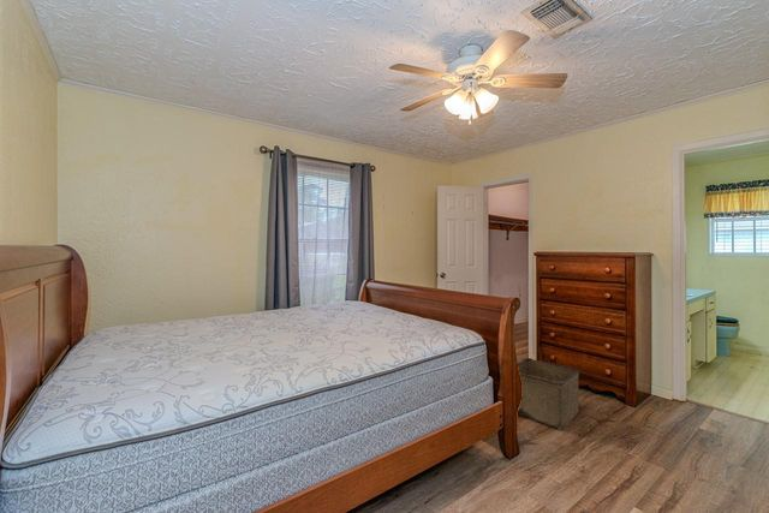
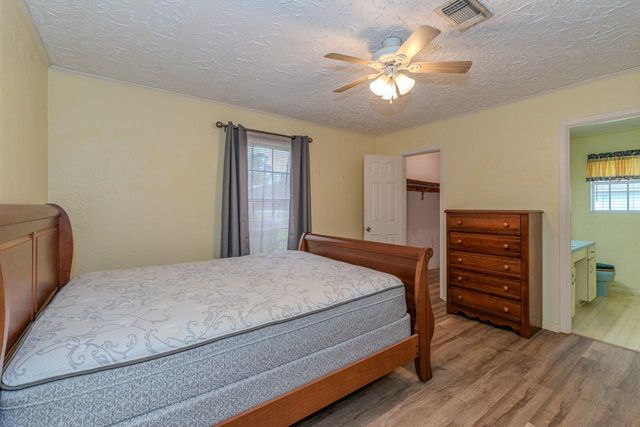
- storage bin (541, 389)
